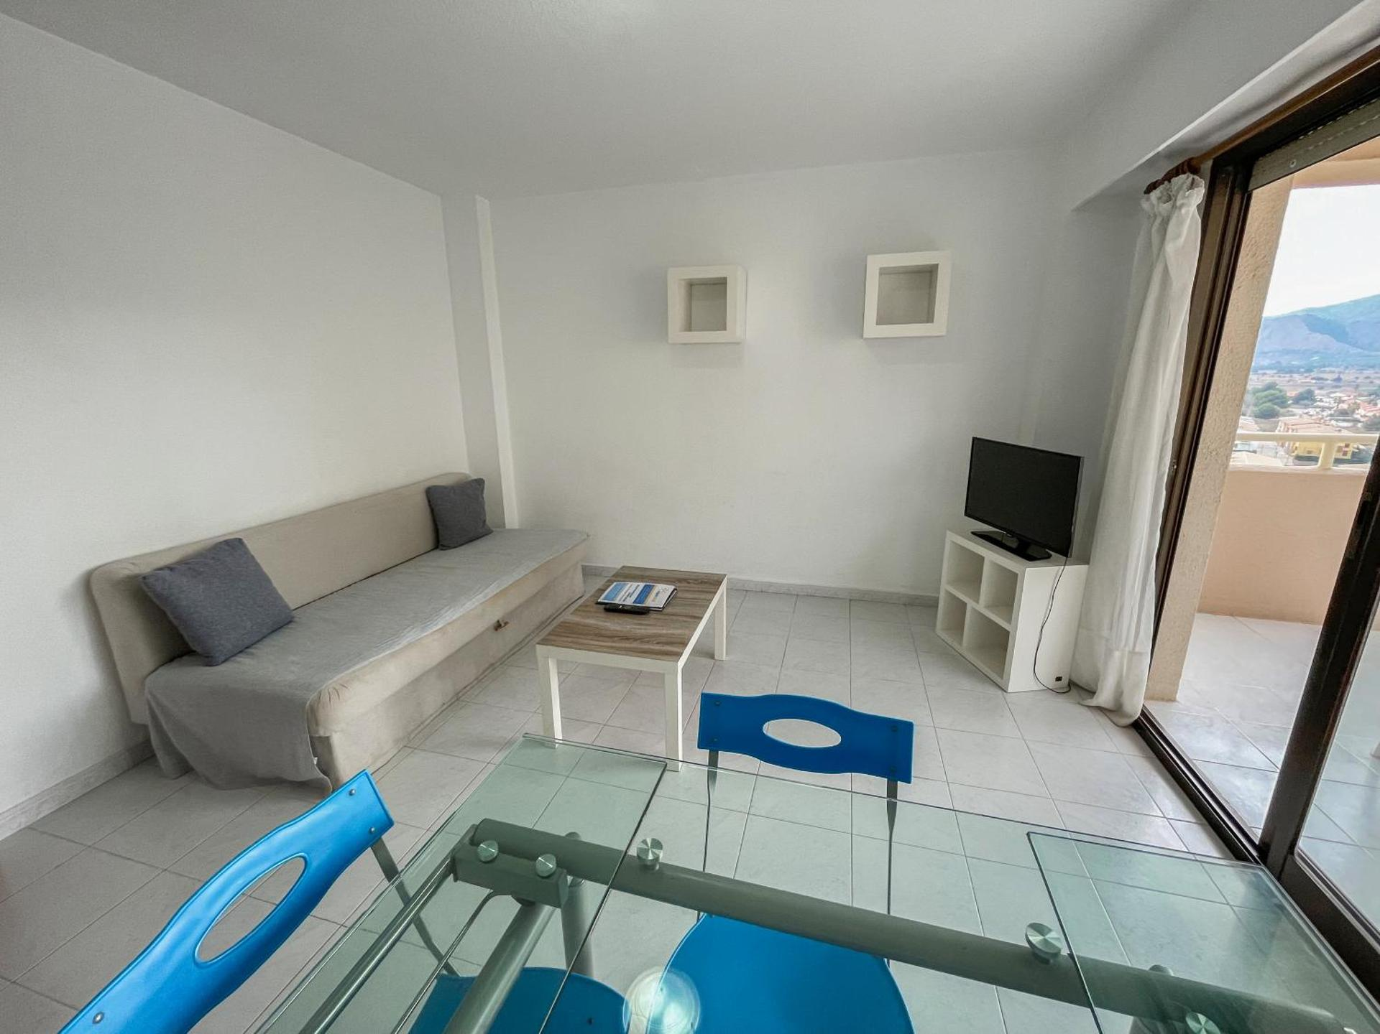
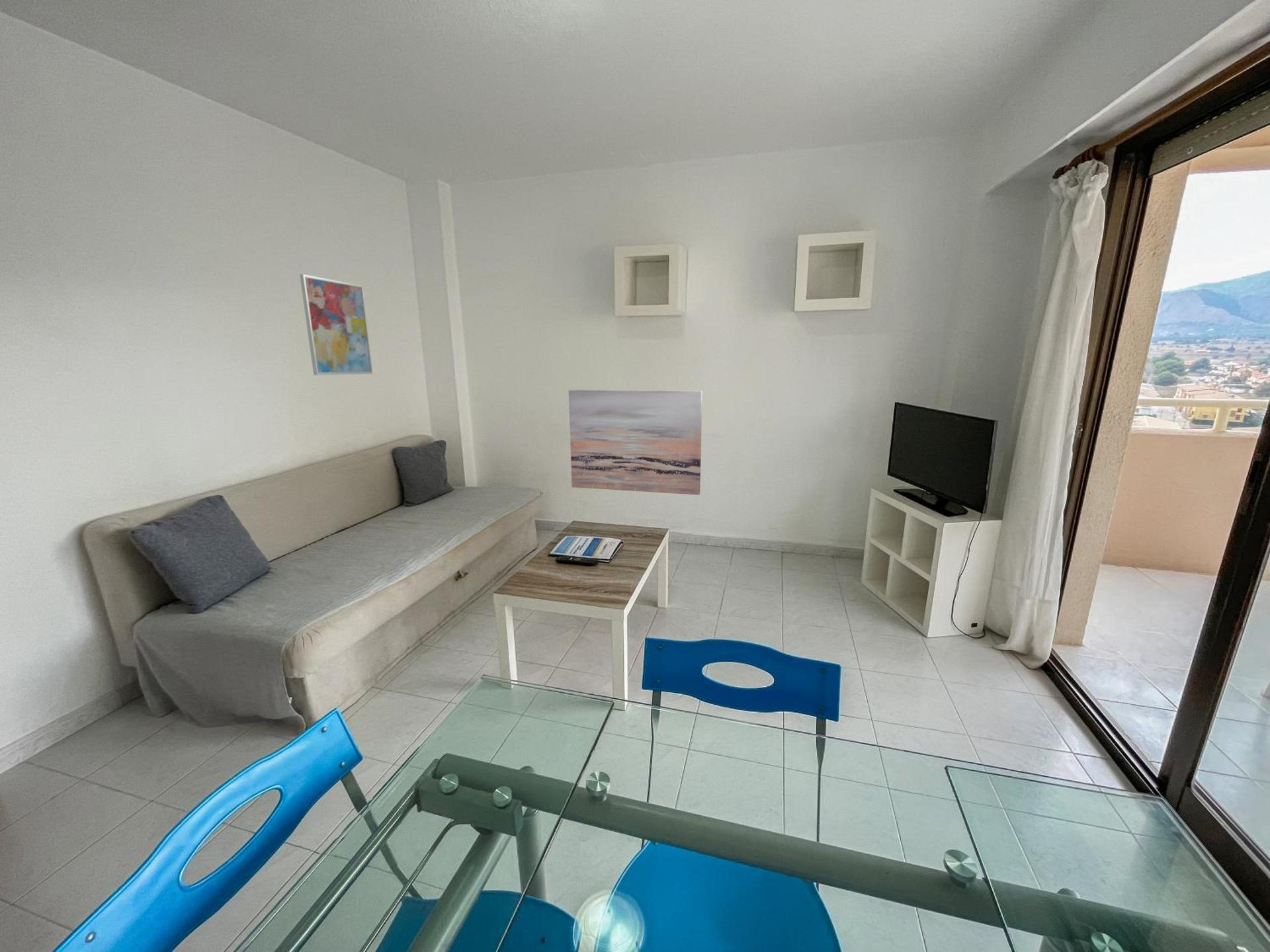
+ wall art (339, 328)
+ wall art (634, 441)
